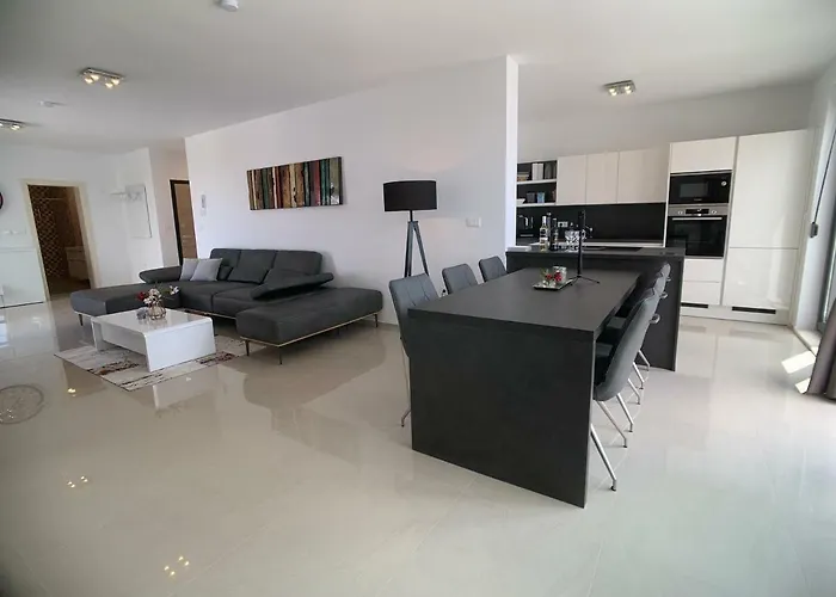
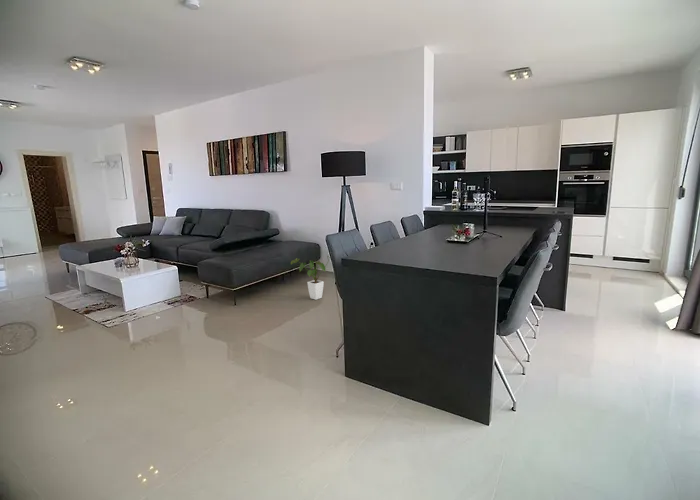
+ house plant (313, 277)
